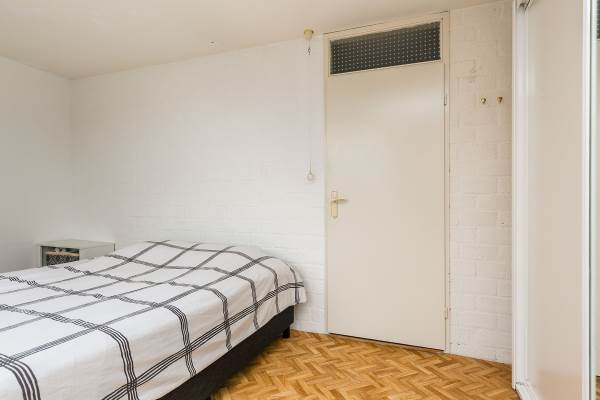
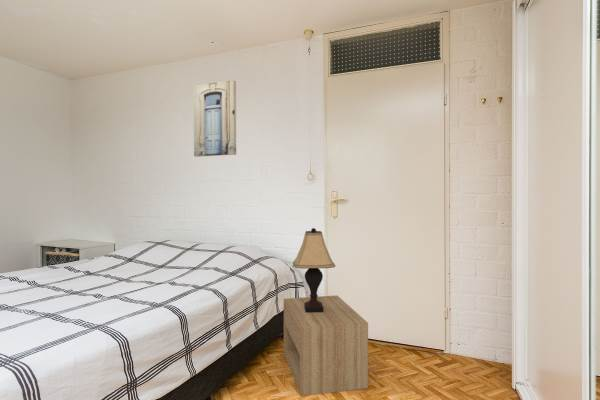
+ nightstand (321, 338)
+ lamp (313, 268)
+ wall art (214, 119)
